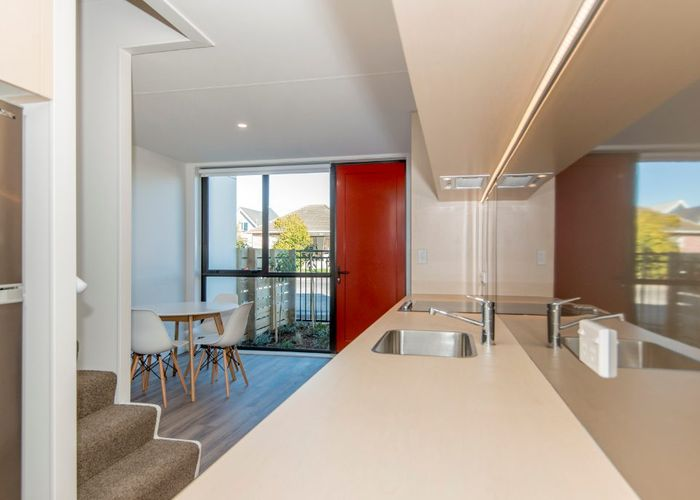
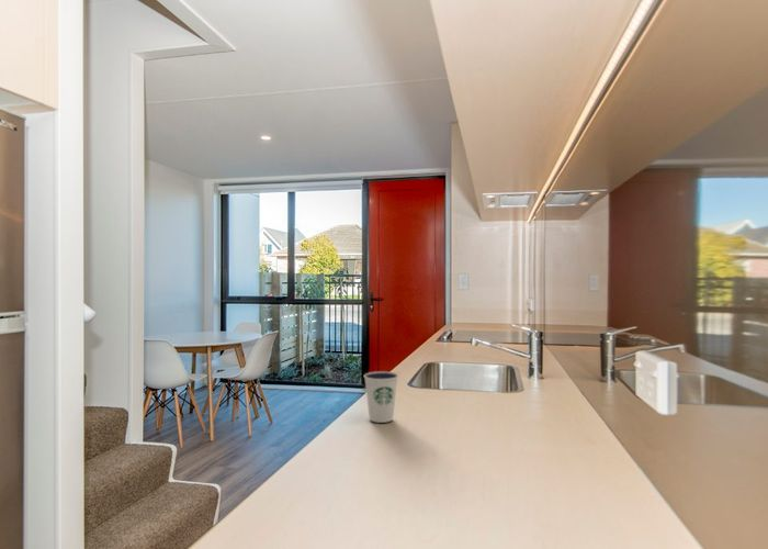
+ dixie cup (381, 396)
